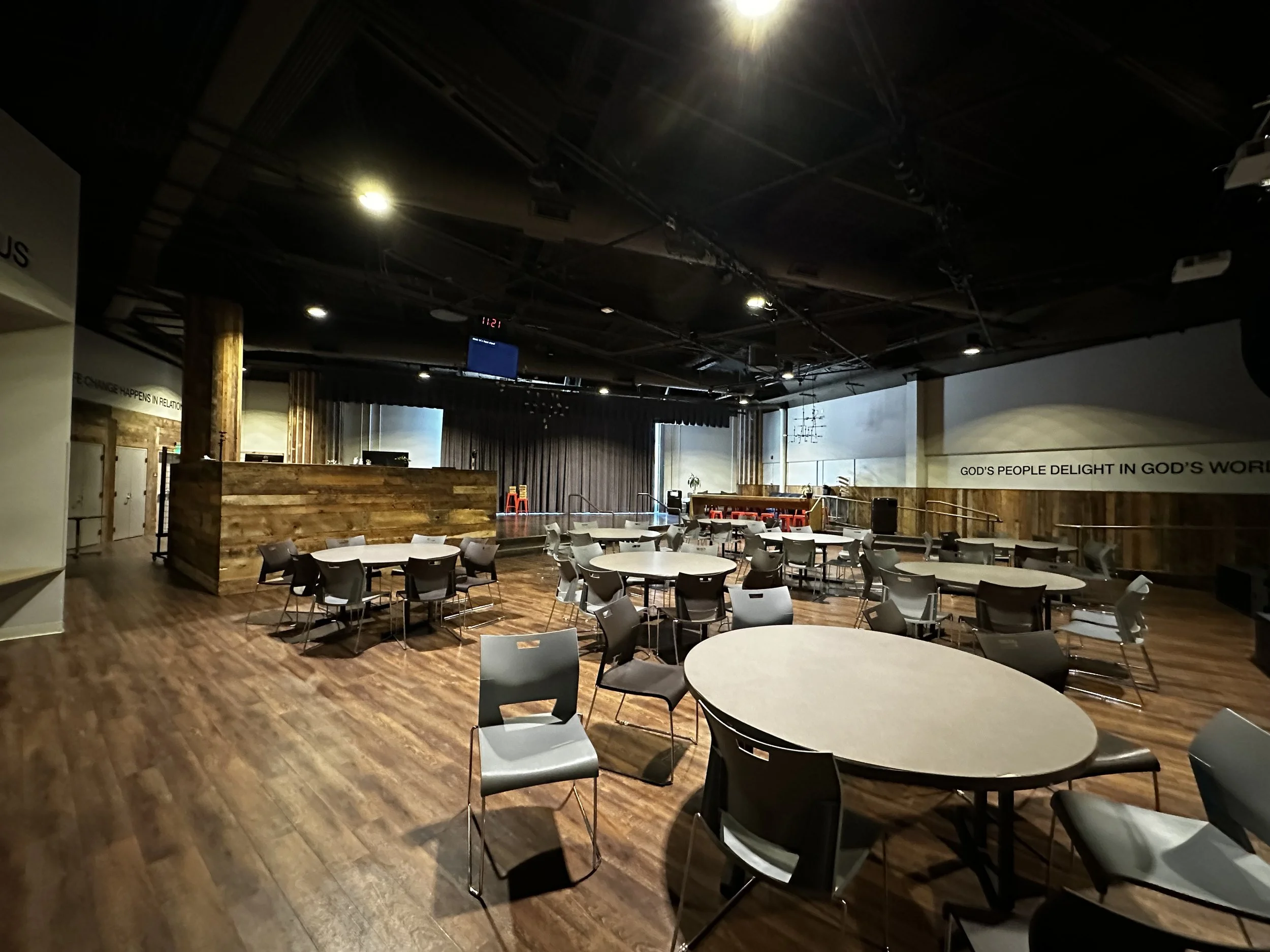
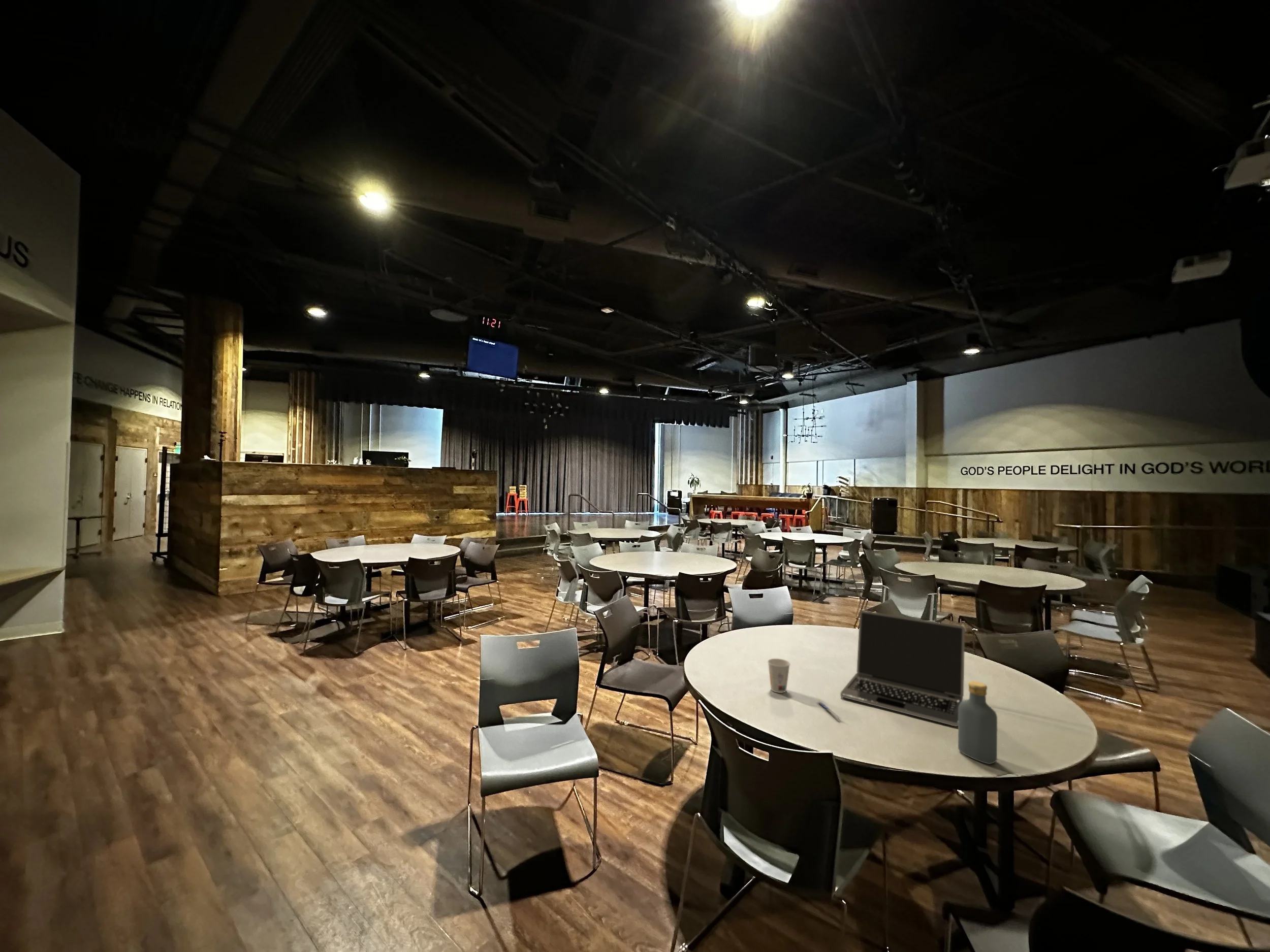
+ vodka (977, 719)
+ laptop (903, 662)
+ pen (829, 710)
+ cup (778, 676)
